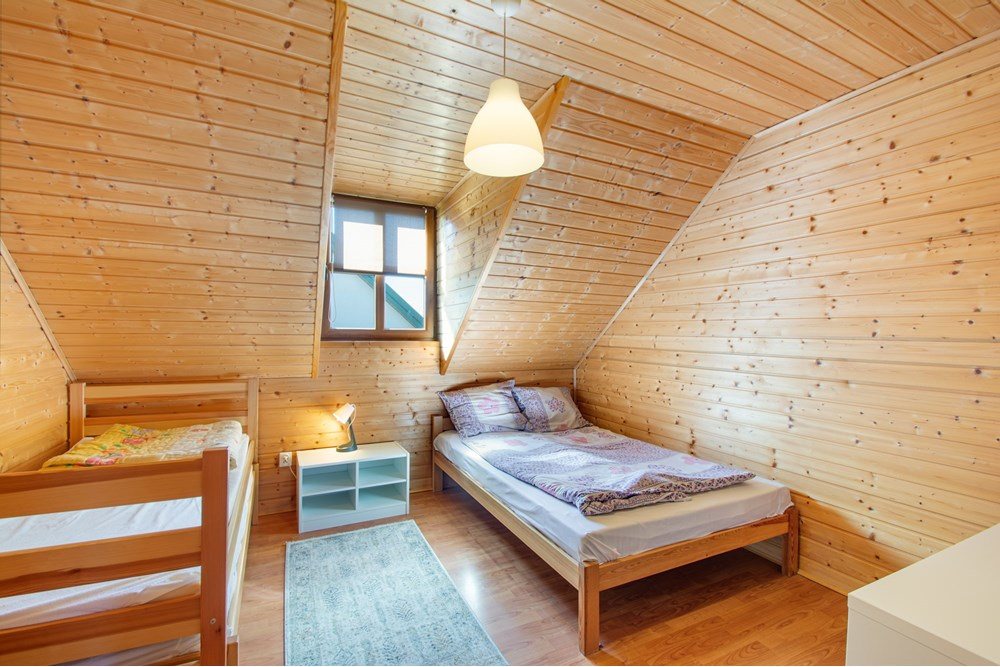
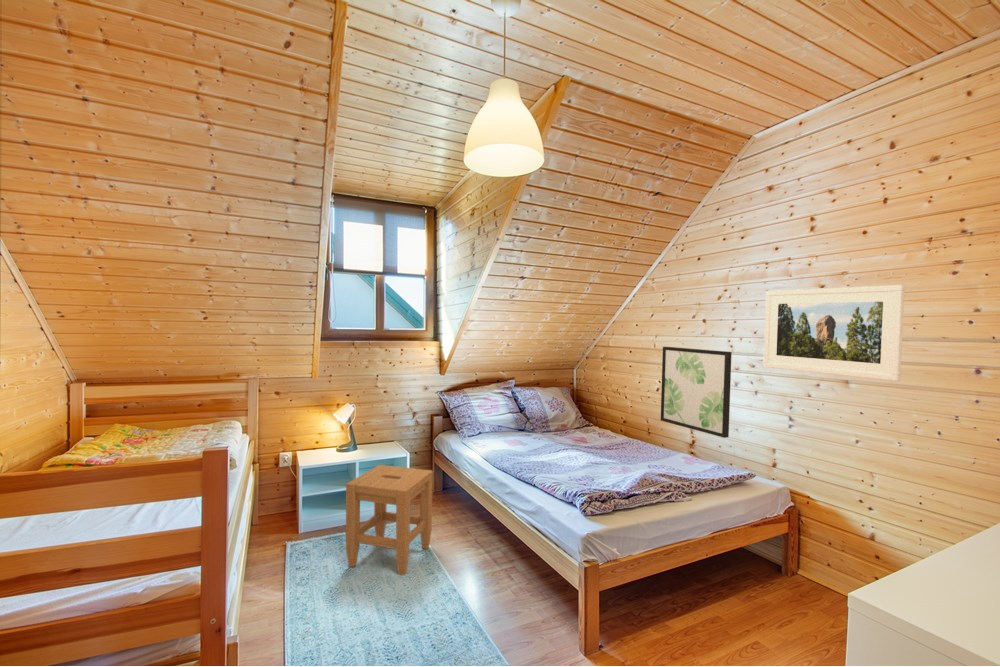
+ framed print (825, 330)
+ stool (390, 516)
+ wall art (693, 388)
